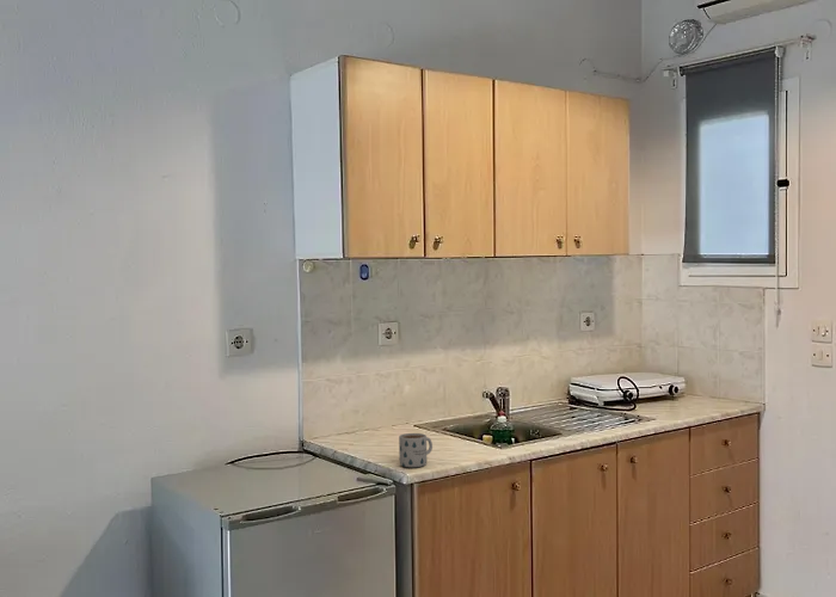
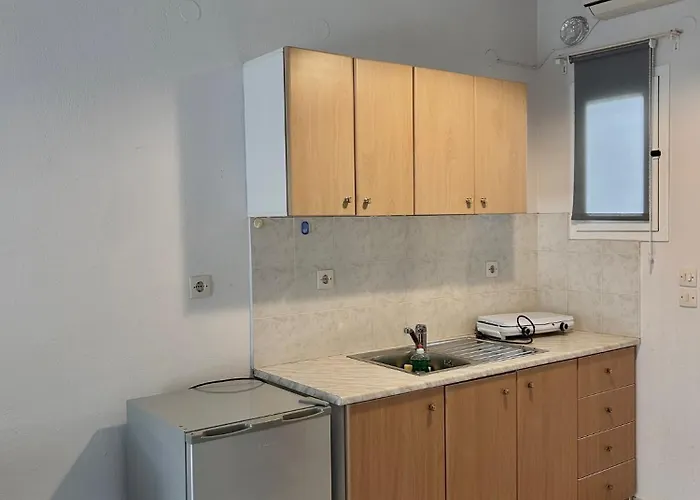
- mug (417, 449)
